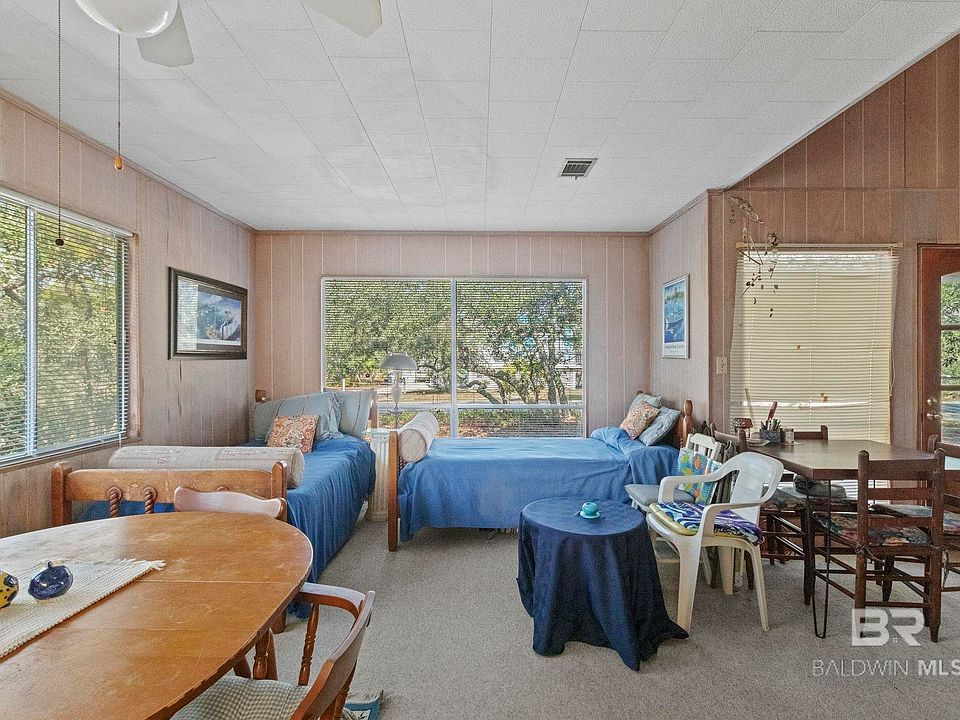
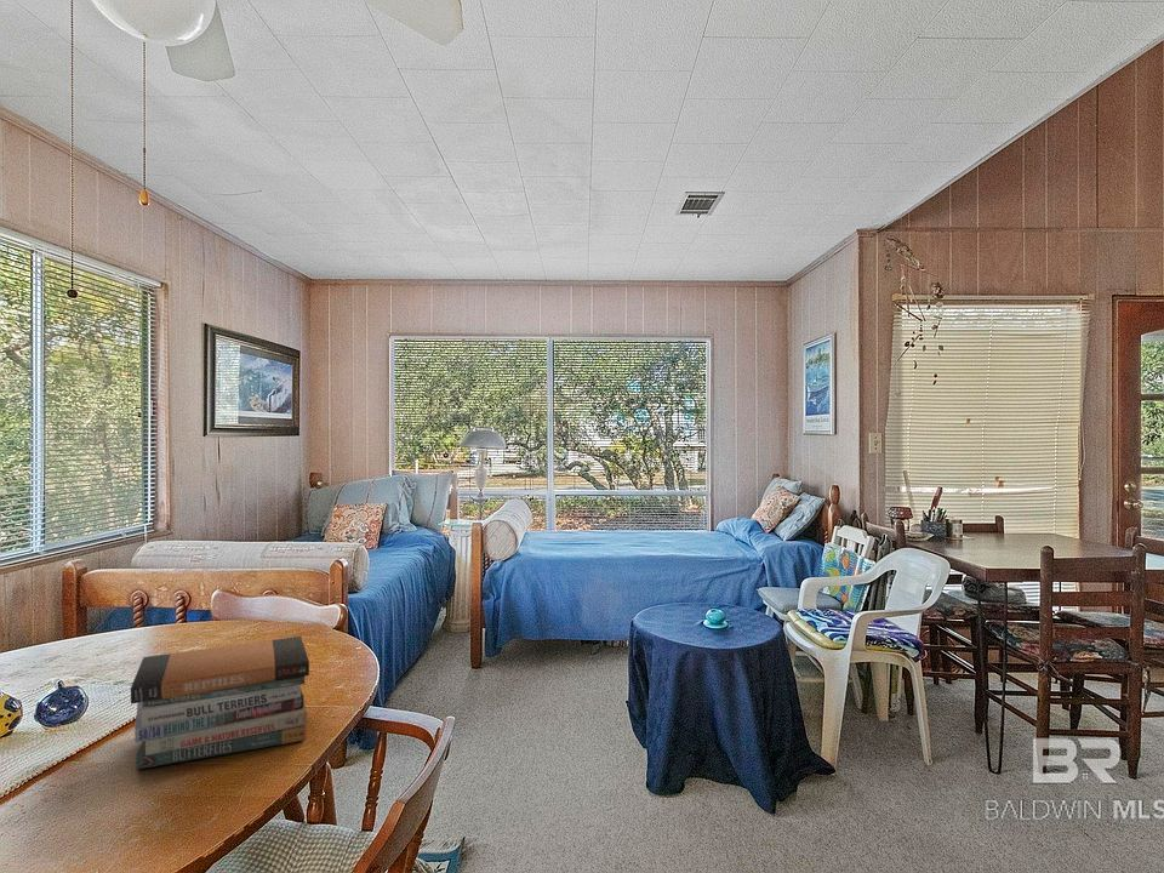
+ book stack (224, 697)
